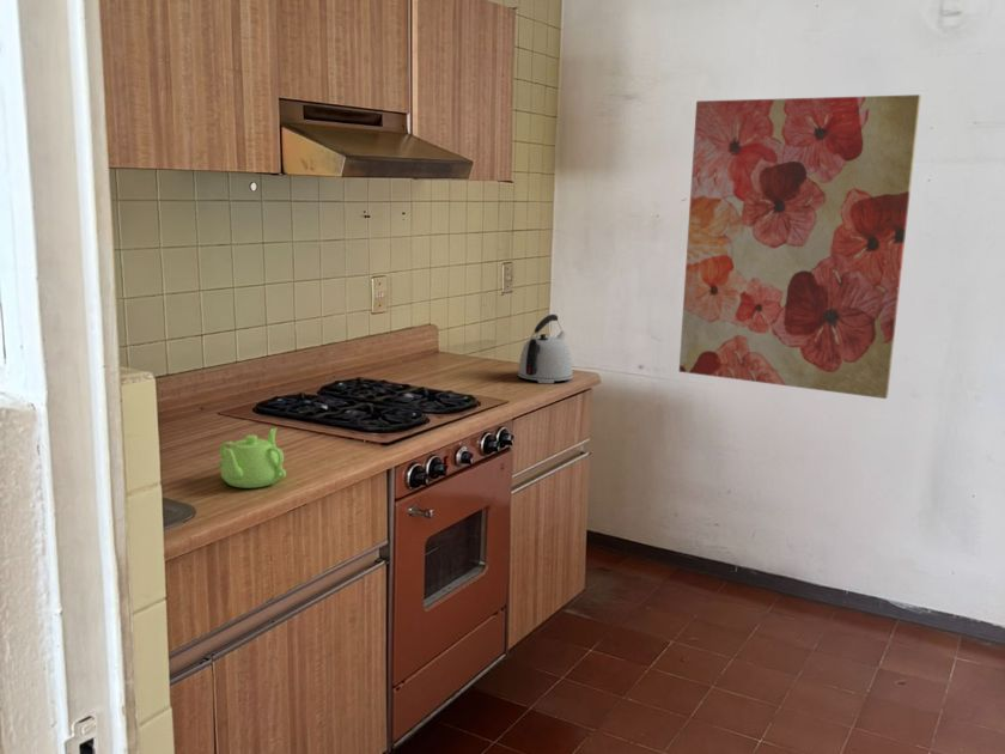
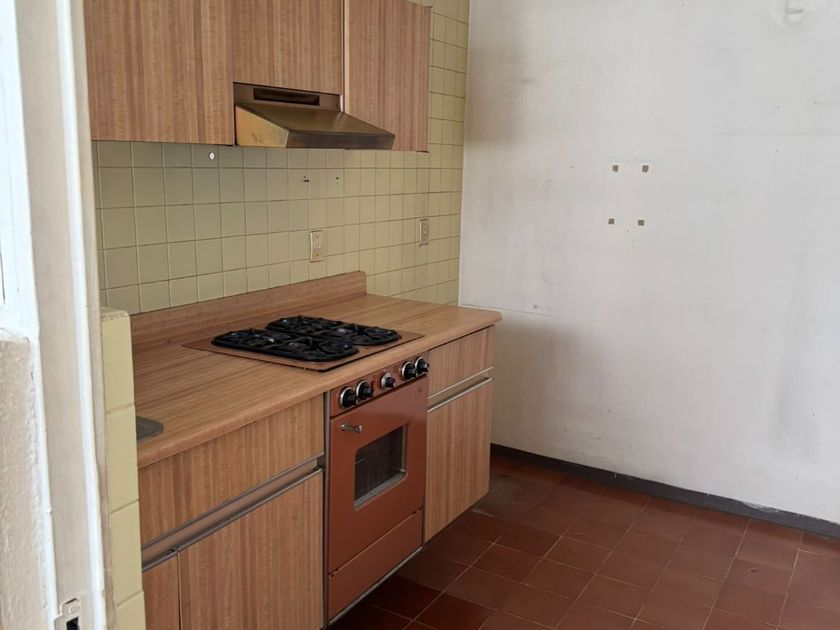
- teapot (251, 457)
- wall art (790, 245)
- kettle (547, 346)
